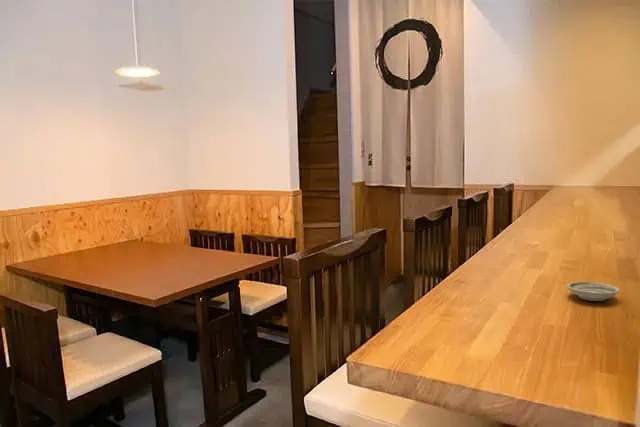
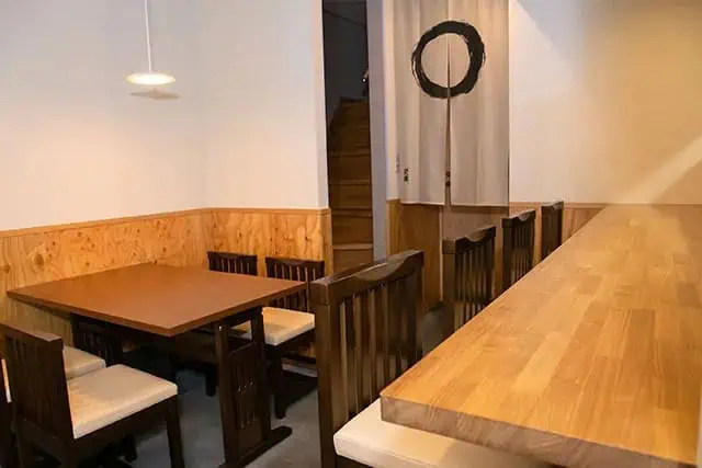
- saucer (592, 292)
